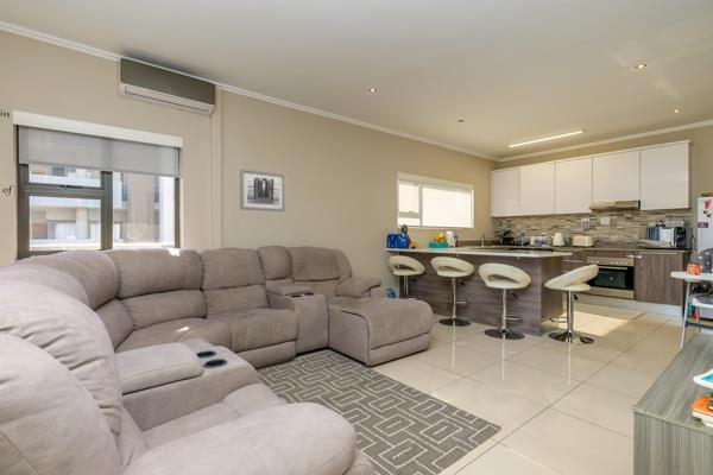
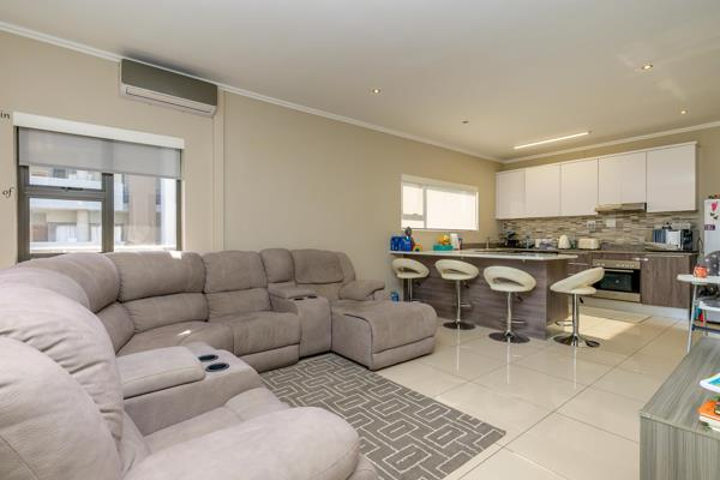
- wall art (263, 191)
